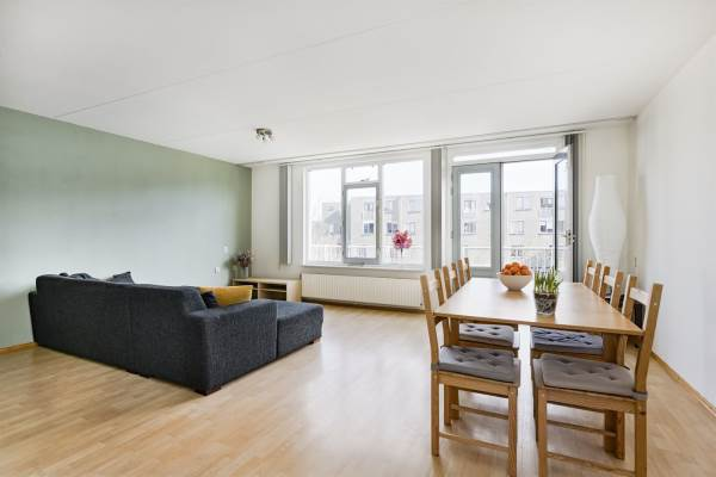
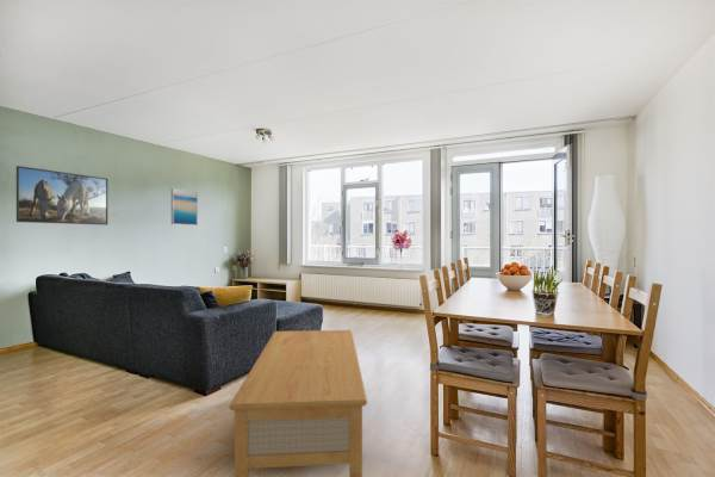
+ coffee table (307, 390)
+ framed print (66, 198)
+ wall art (185, 207)
